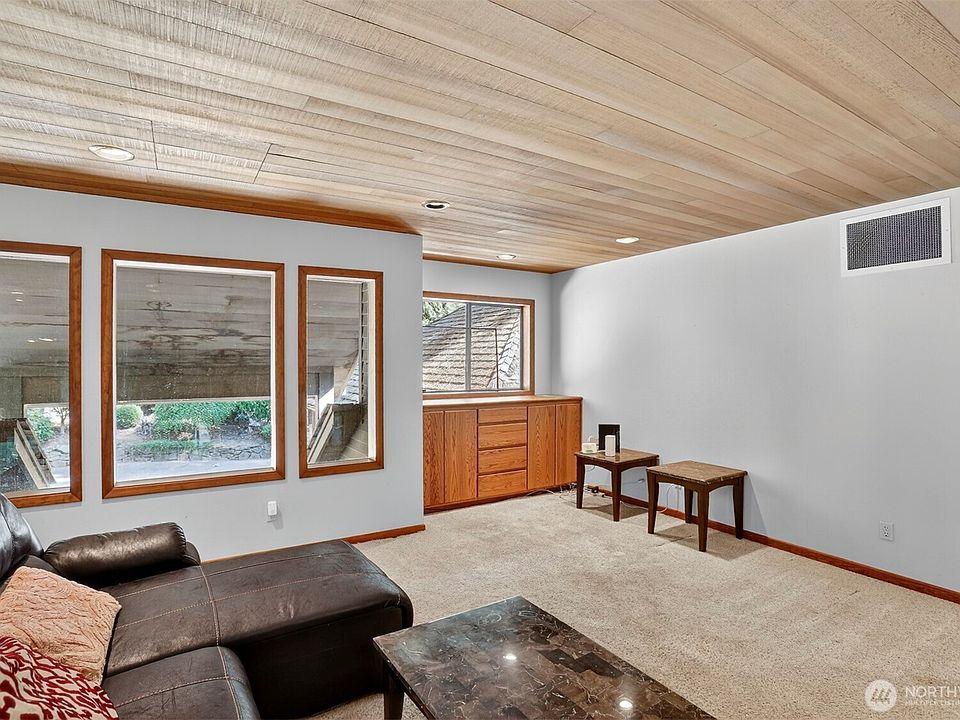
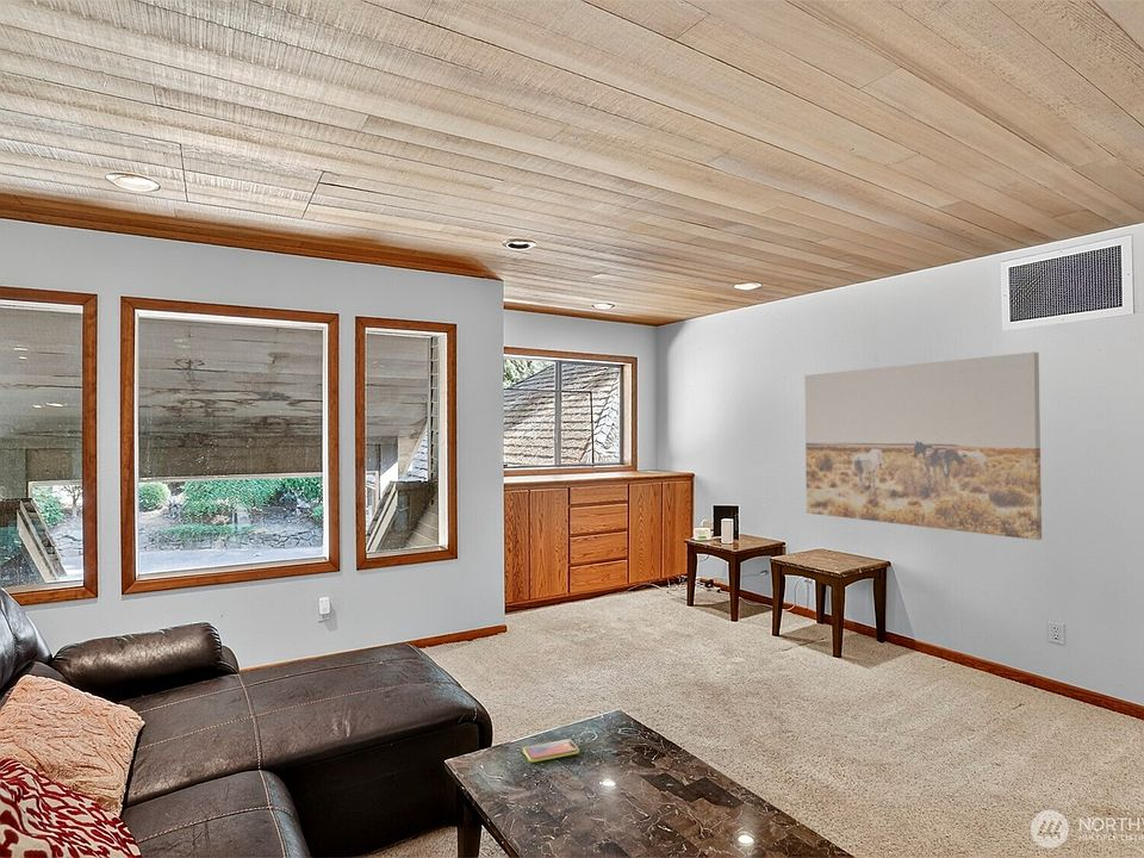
+ smartphone (551, 751)
+ wall art (904, 444)
